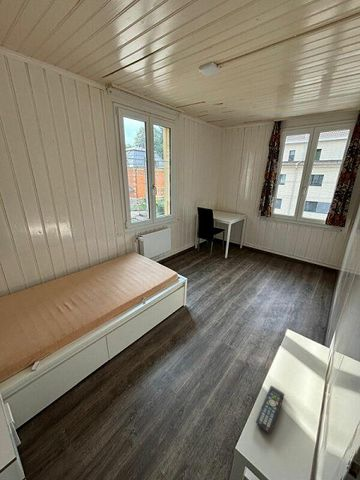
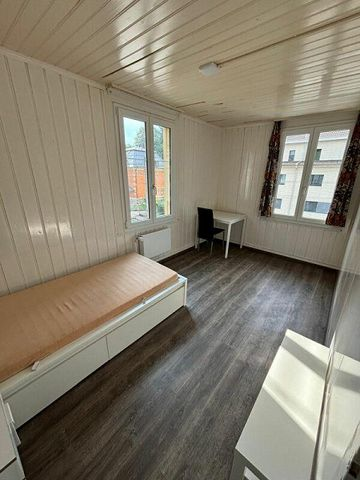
- remote control (271, 407)
